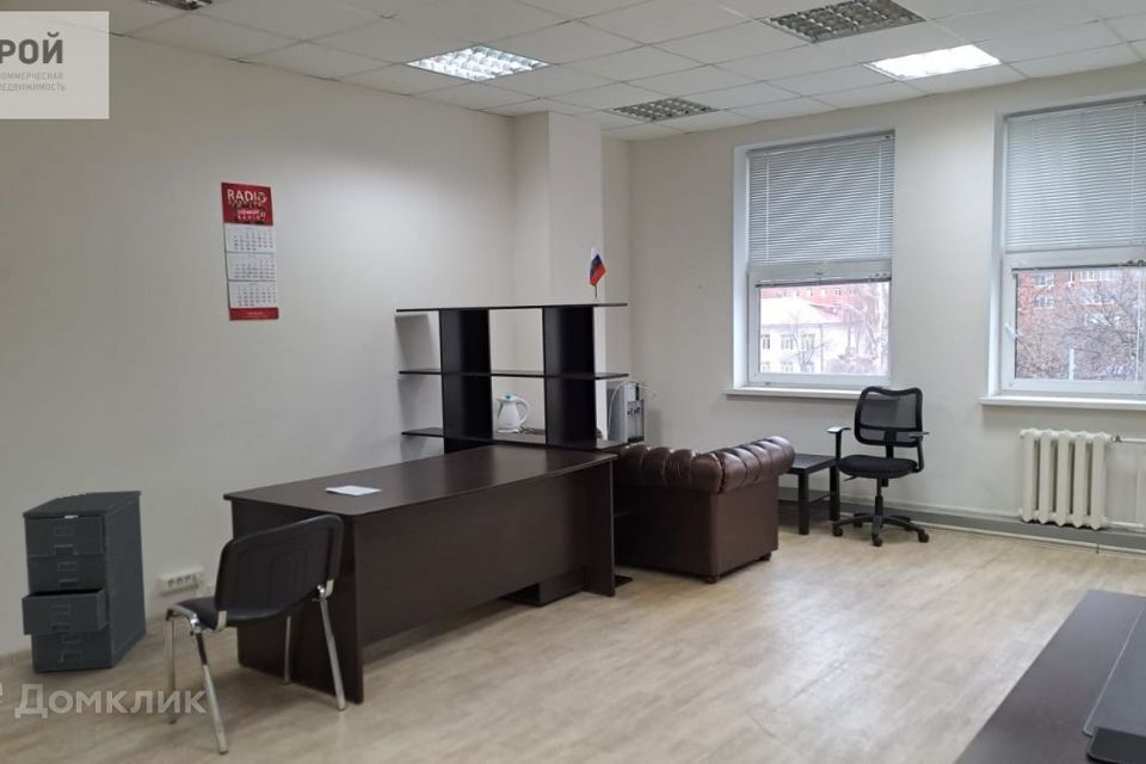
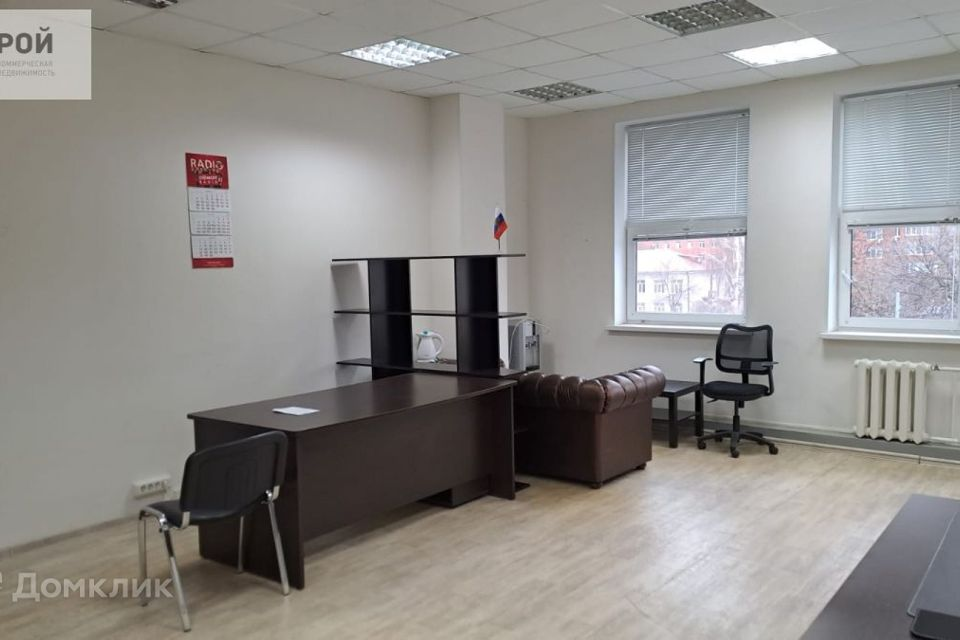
- filing cabinet (86, 579)
